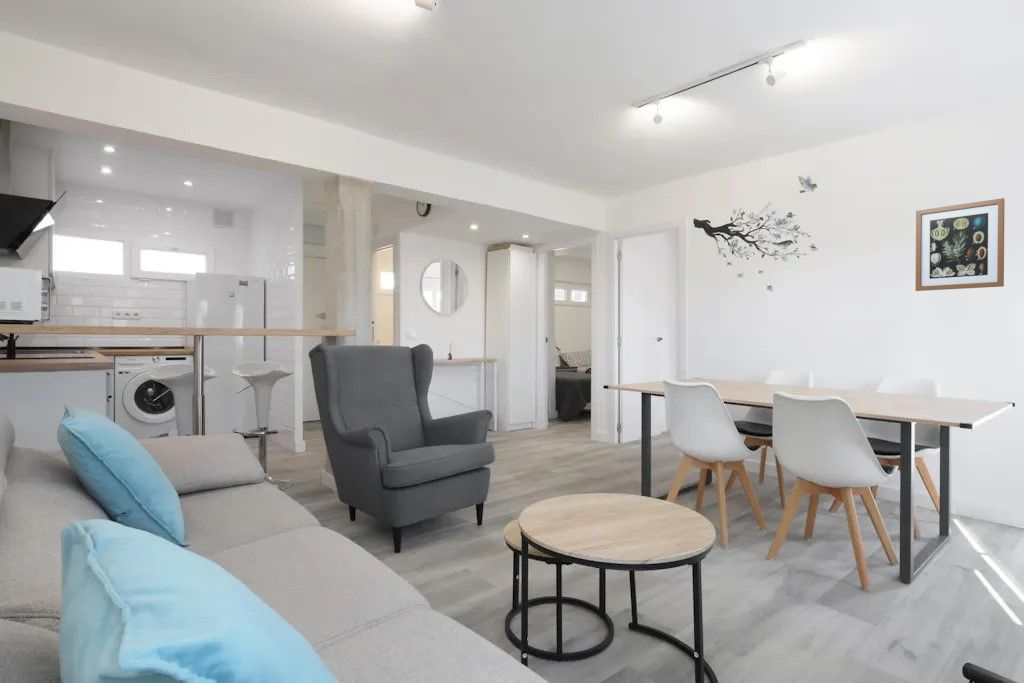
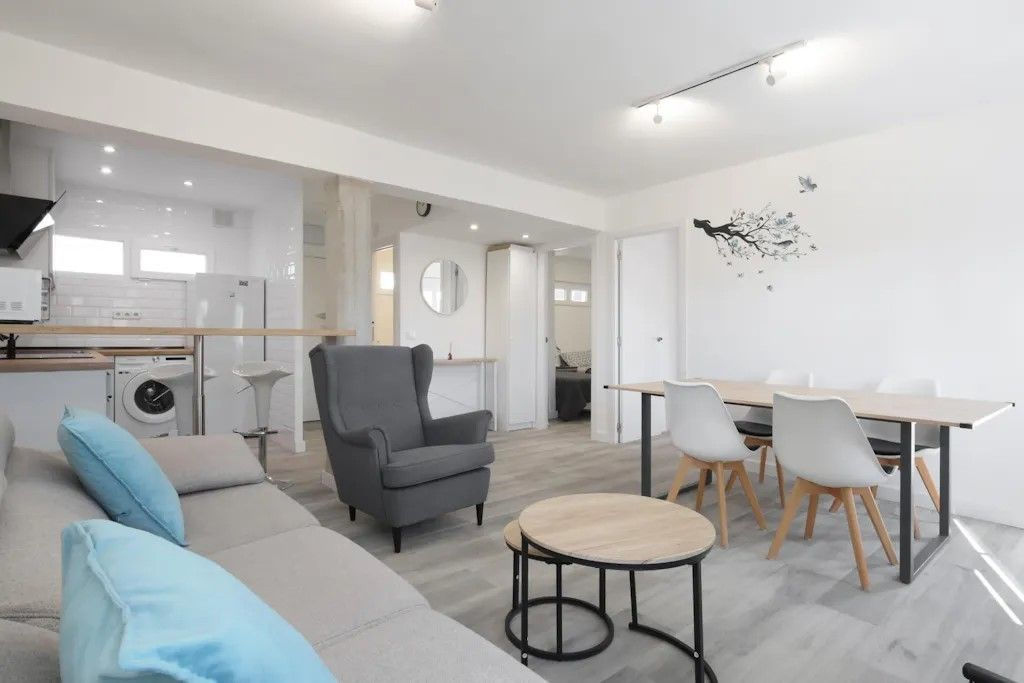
- wall art (957, 246)
